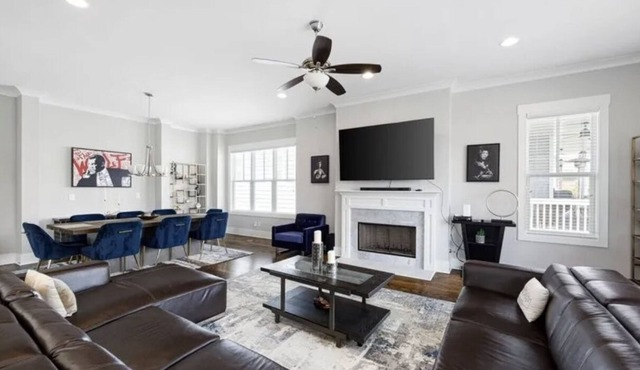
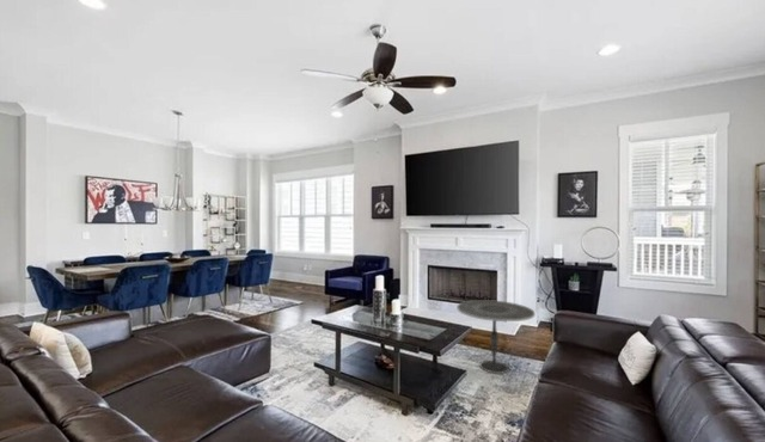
+ side table (494, 337)
